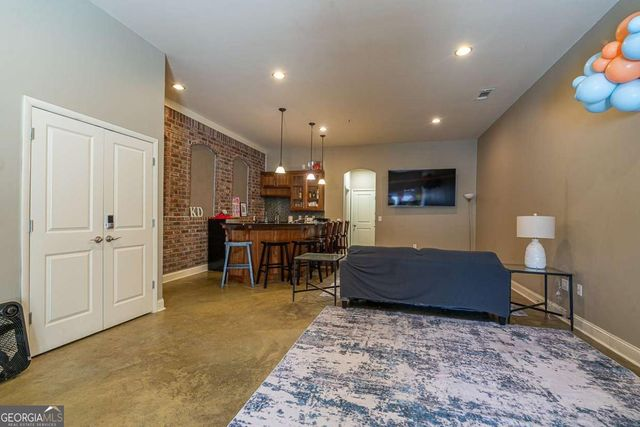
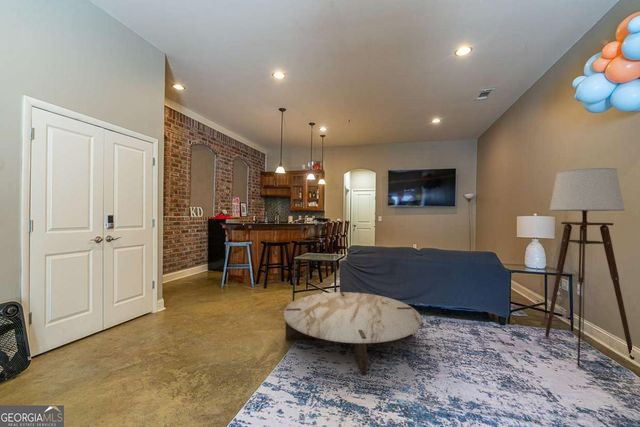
+ coffee table (350, 324)
+ floor lamp (584, 260)
